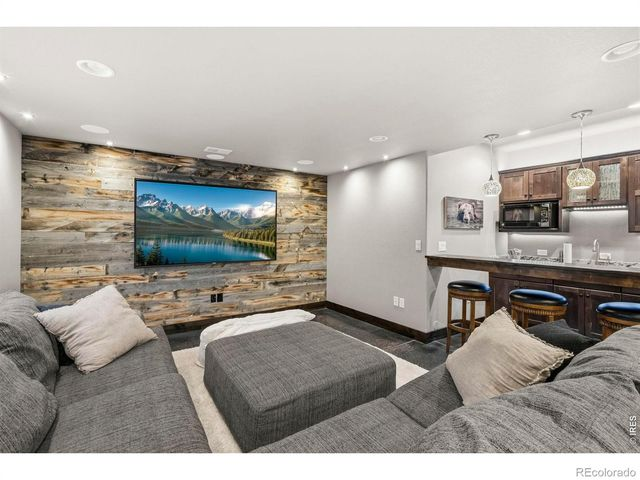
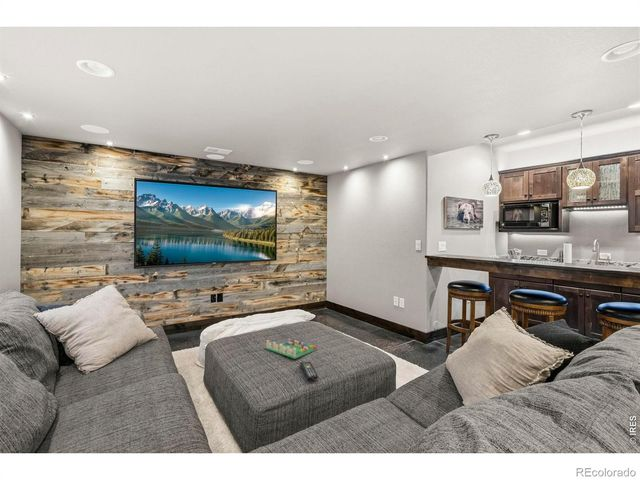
+ remote control (308, 369)
+ board game (291, 344)
